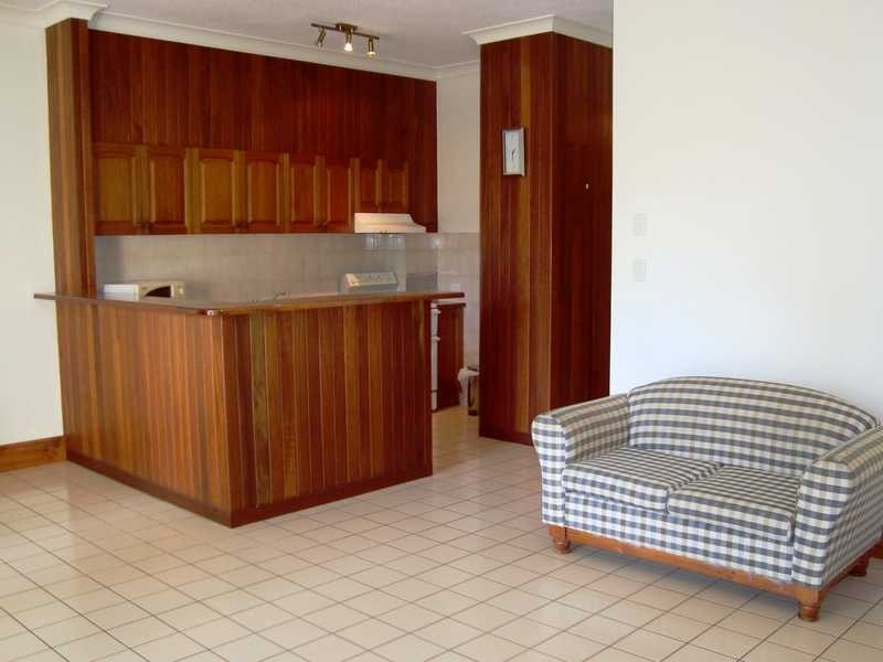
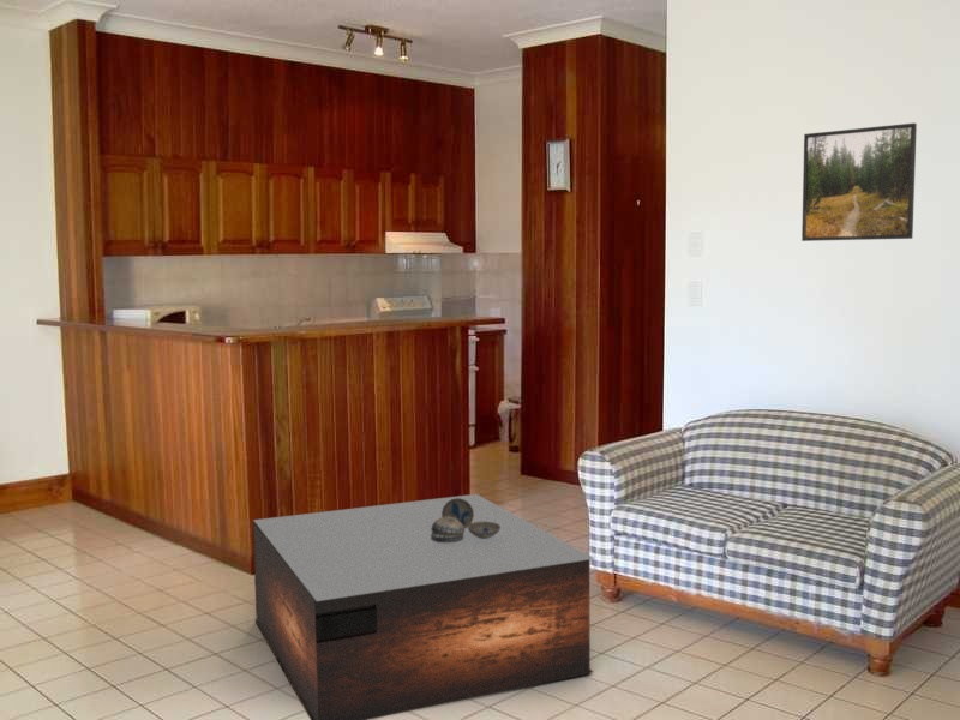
+ decorative bowl (460, 520)
+ coffee table (412, 592)
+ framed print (856, 184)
